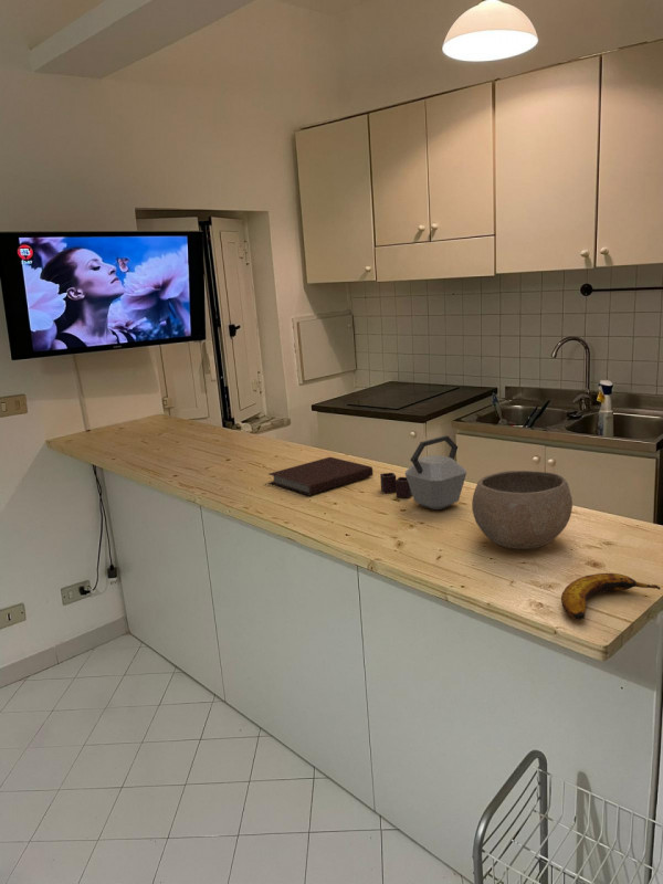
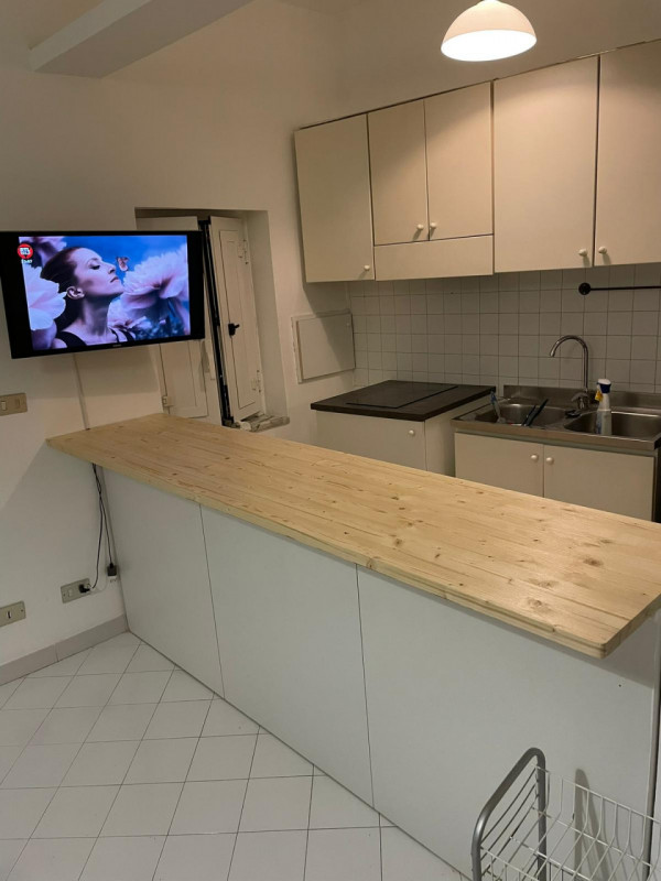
- kettle (415, 467)
- notebook (320, 474)
- banana (600, 592)
- bowl (520, 511)
